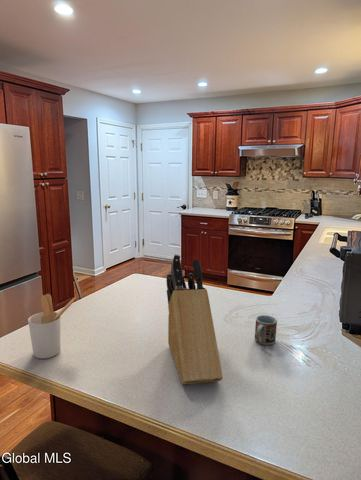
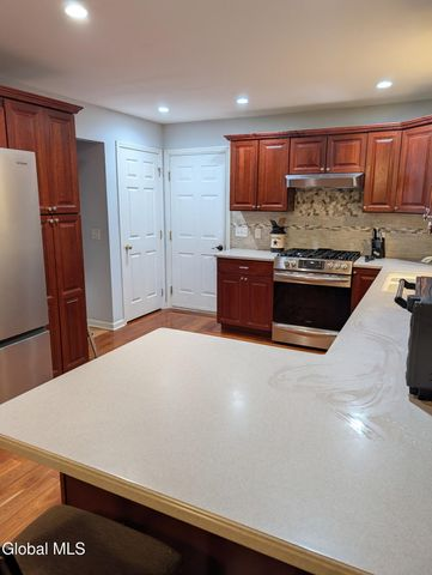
- utensil holder (53, 325)
- knife block (190, 310)
- cup (264, 331)
